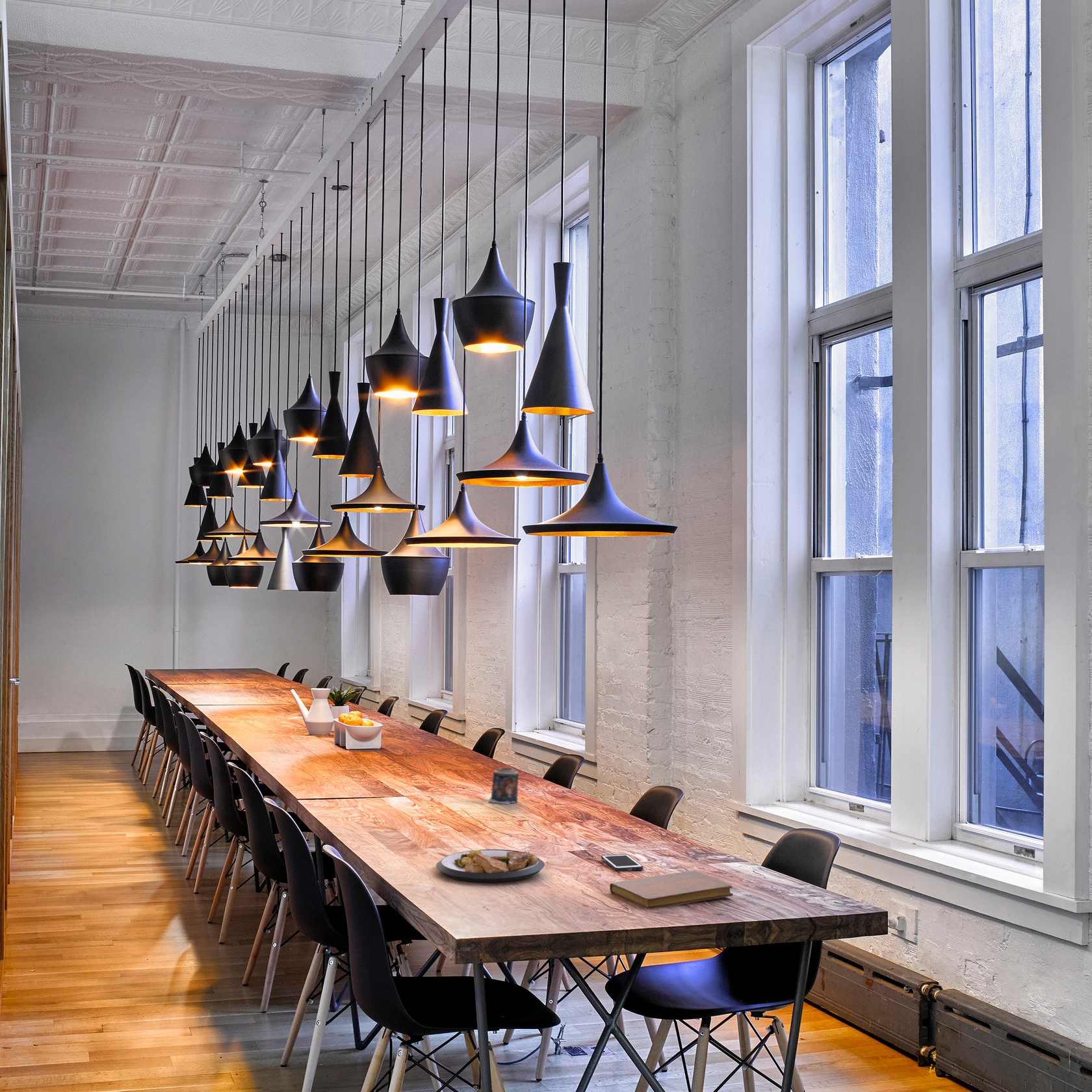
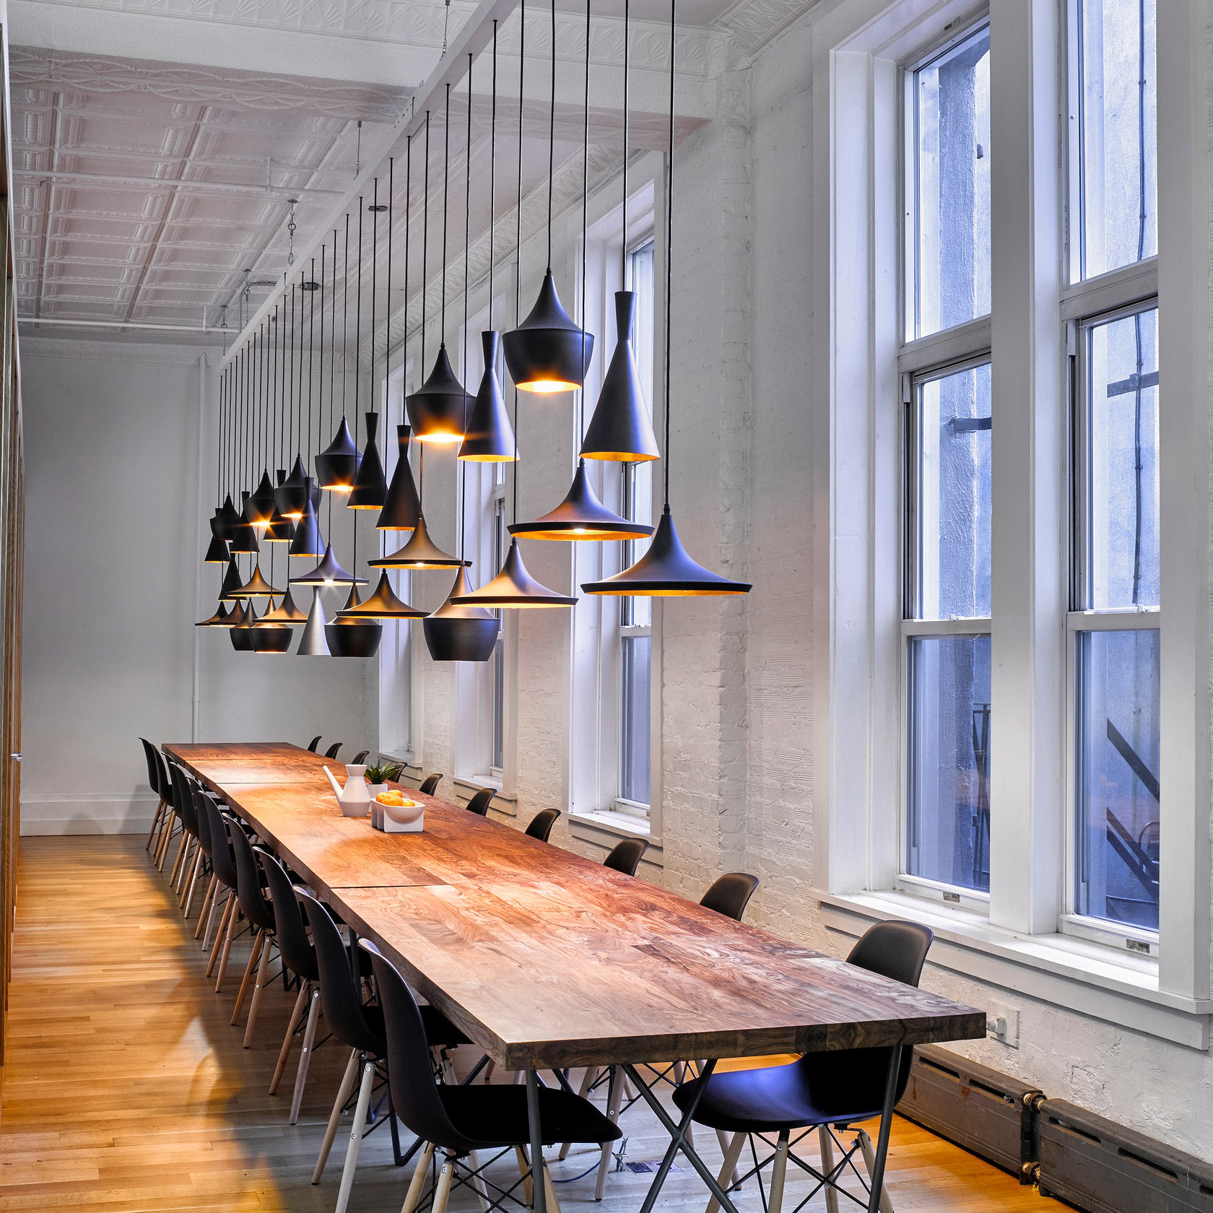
- notebook (671, 889)
- candle (504, 785)
- plate (490, 861)
- cell phone (621, 863)
